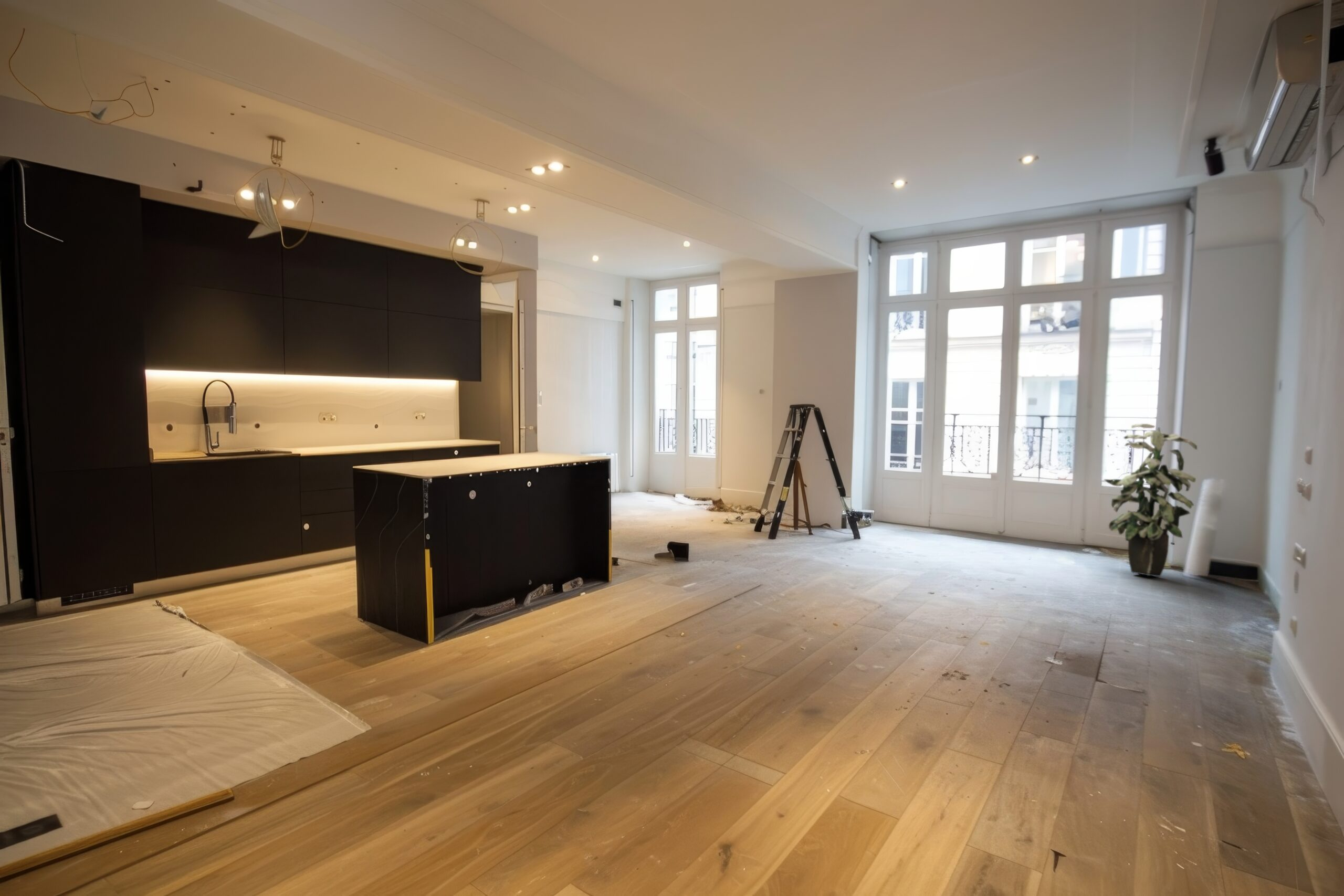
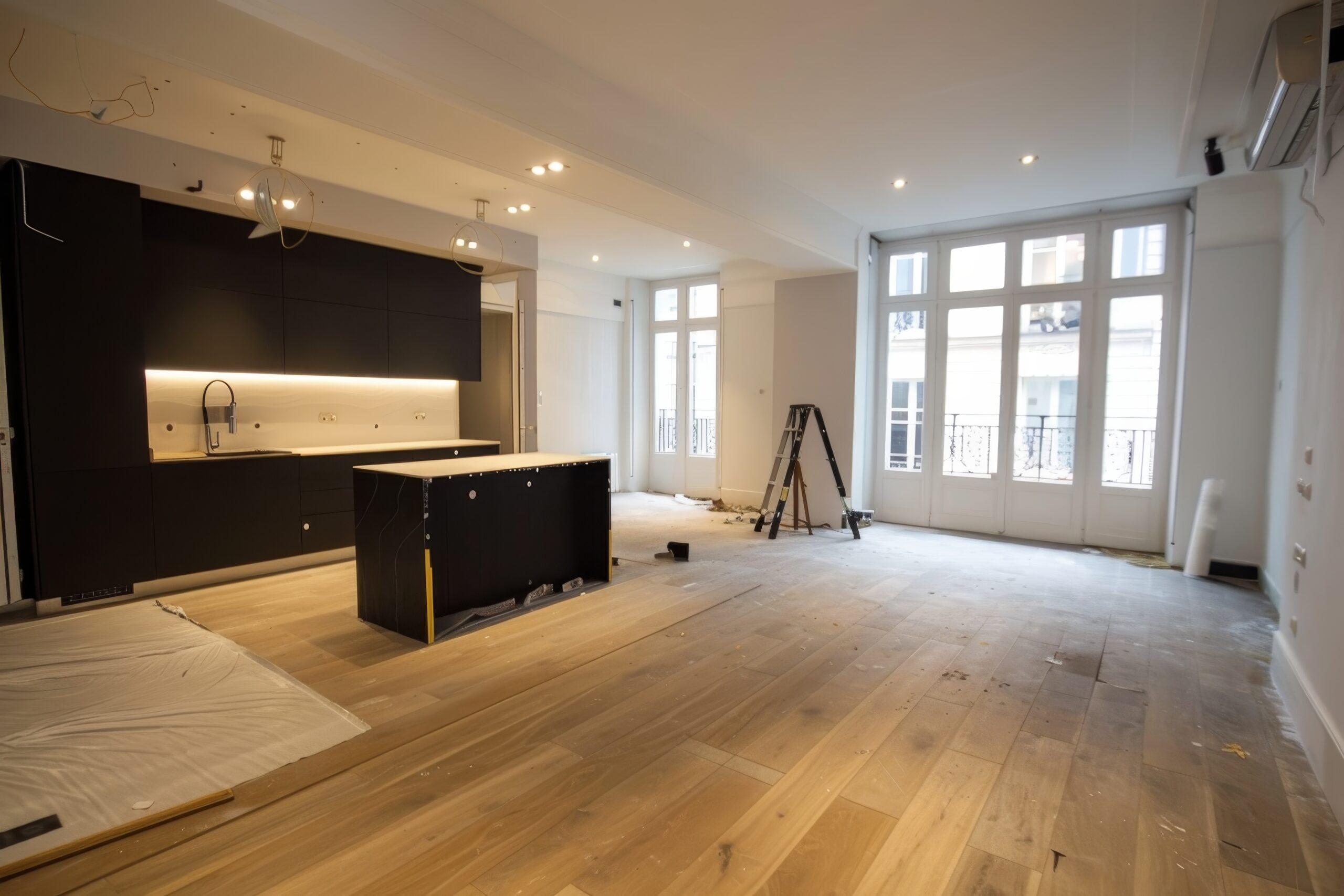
- indoor plant (1148, 499)
